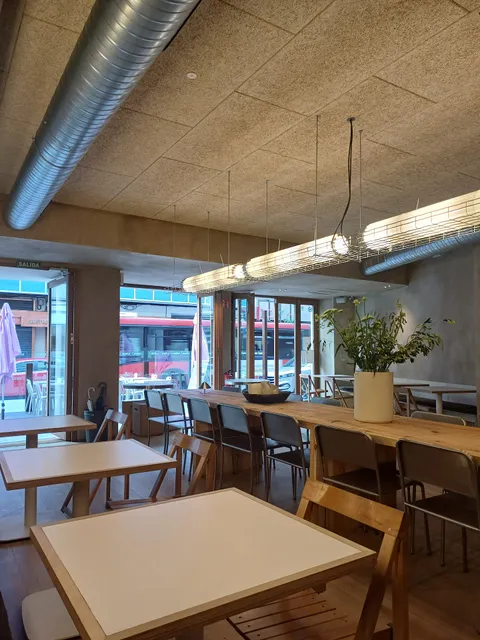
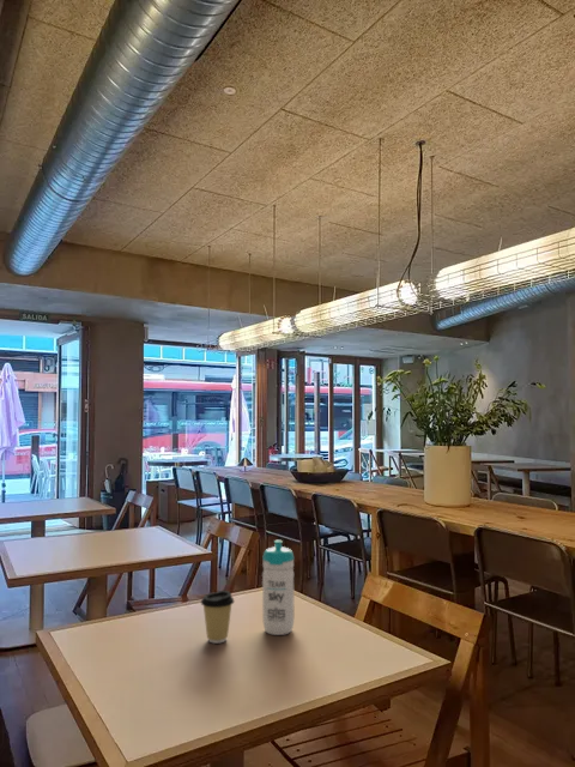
+ water bottle (278, 585)
+ coffee cup (217, 616)
